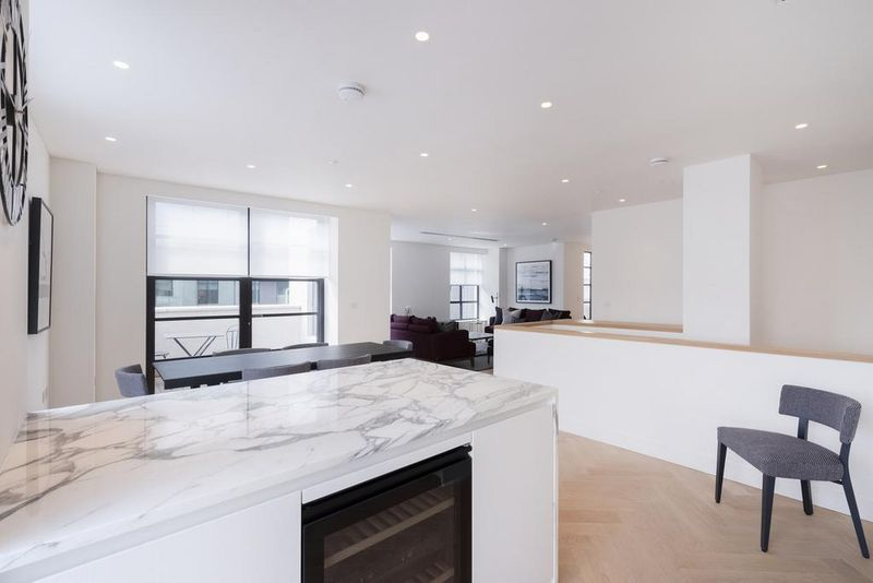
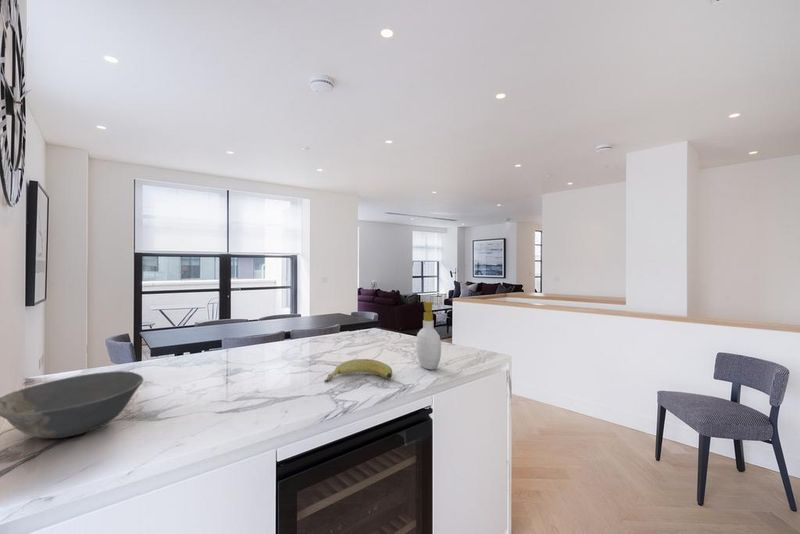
+ bowl (75, 407)
+ banana (356, 370)
+ soap bottle (429, 334)
